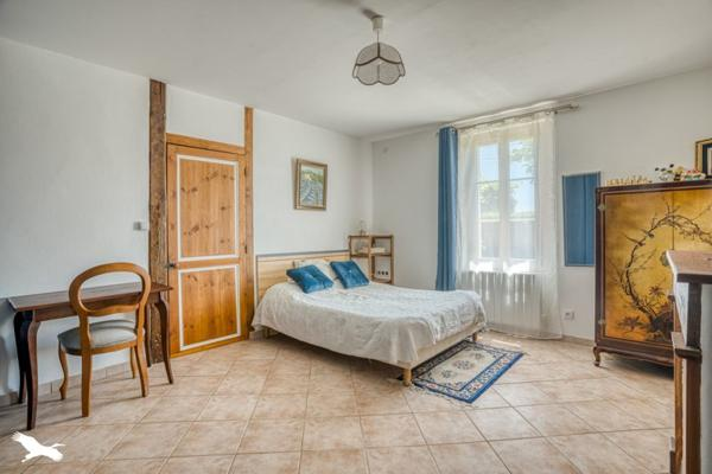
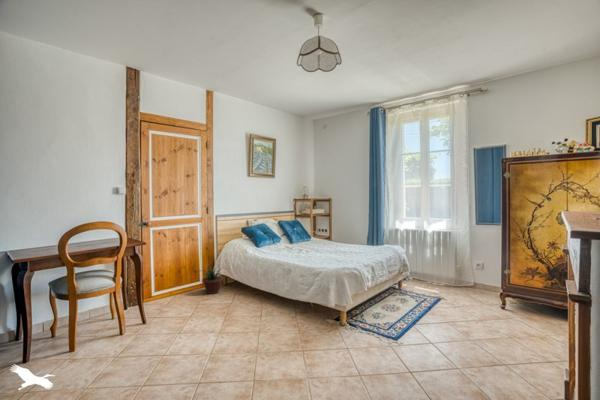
+ potted plant (210, 280)
